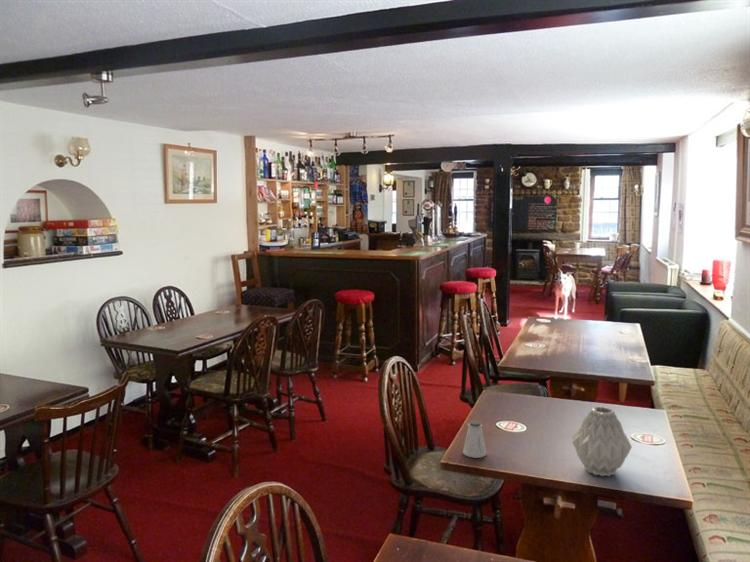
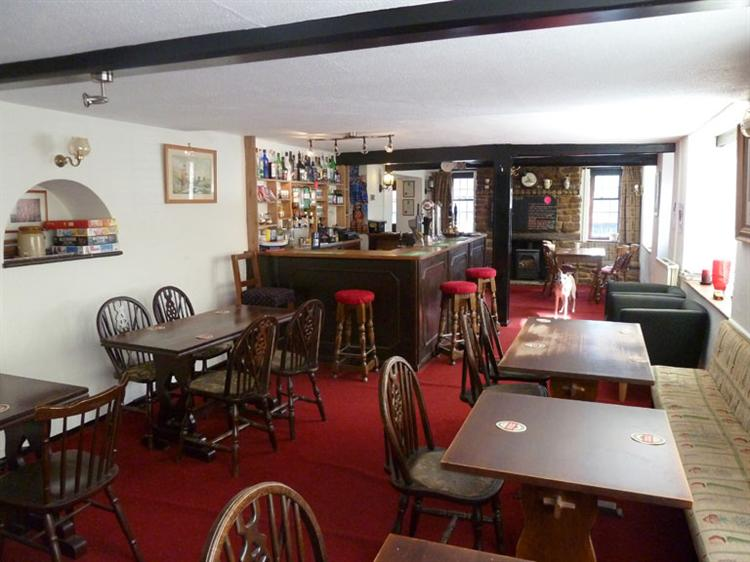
- vase (600, 440)
- saltshaker (474, 437)
